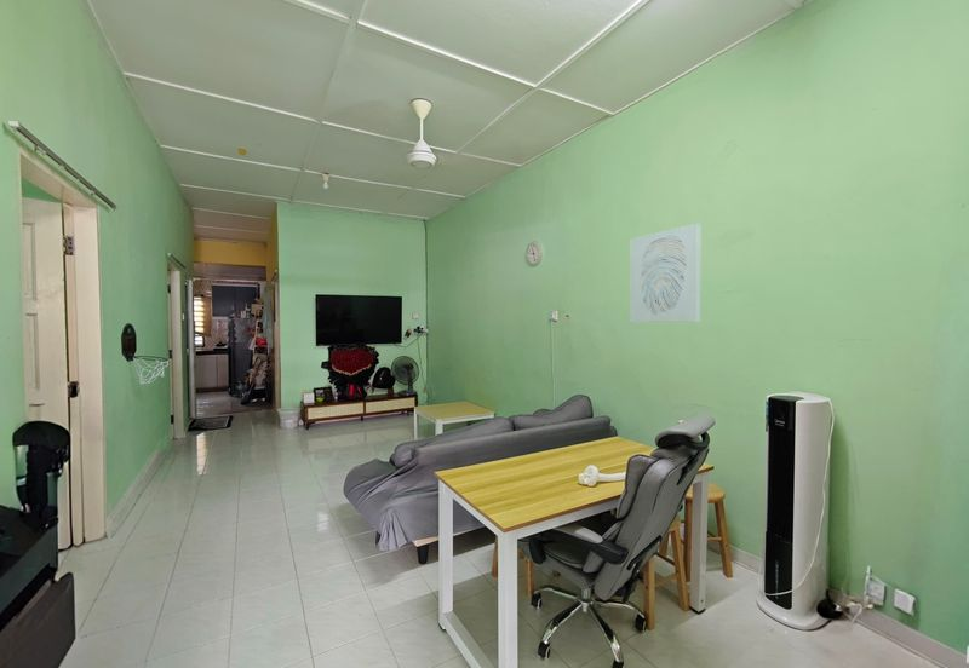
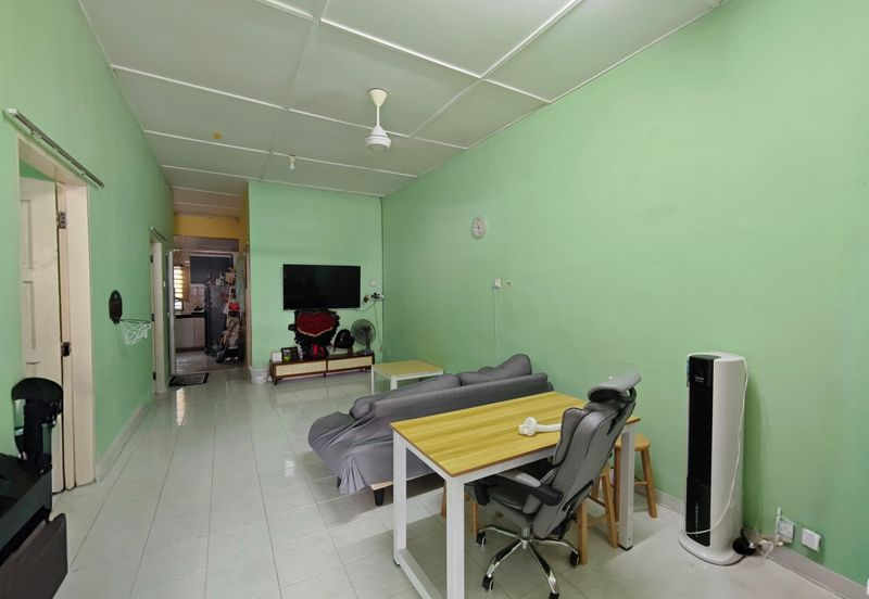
- wall art (663, 277)
